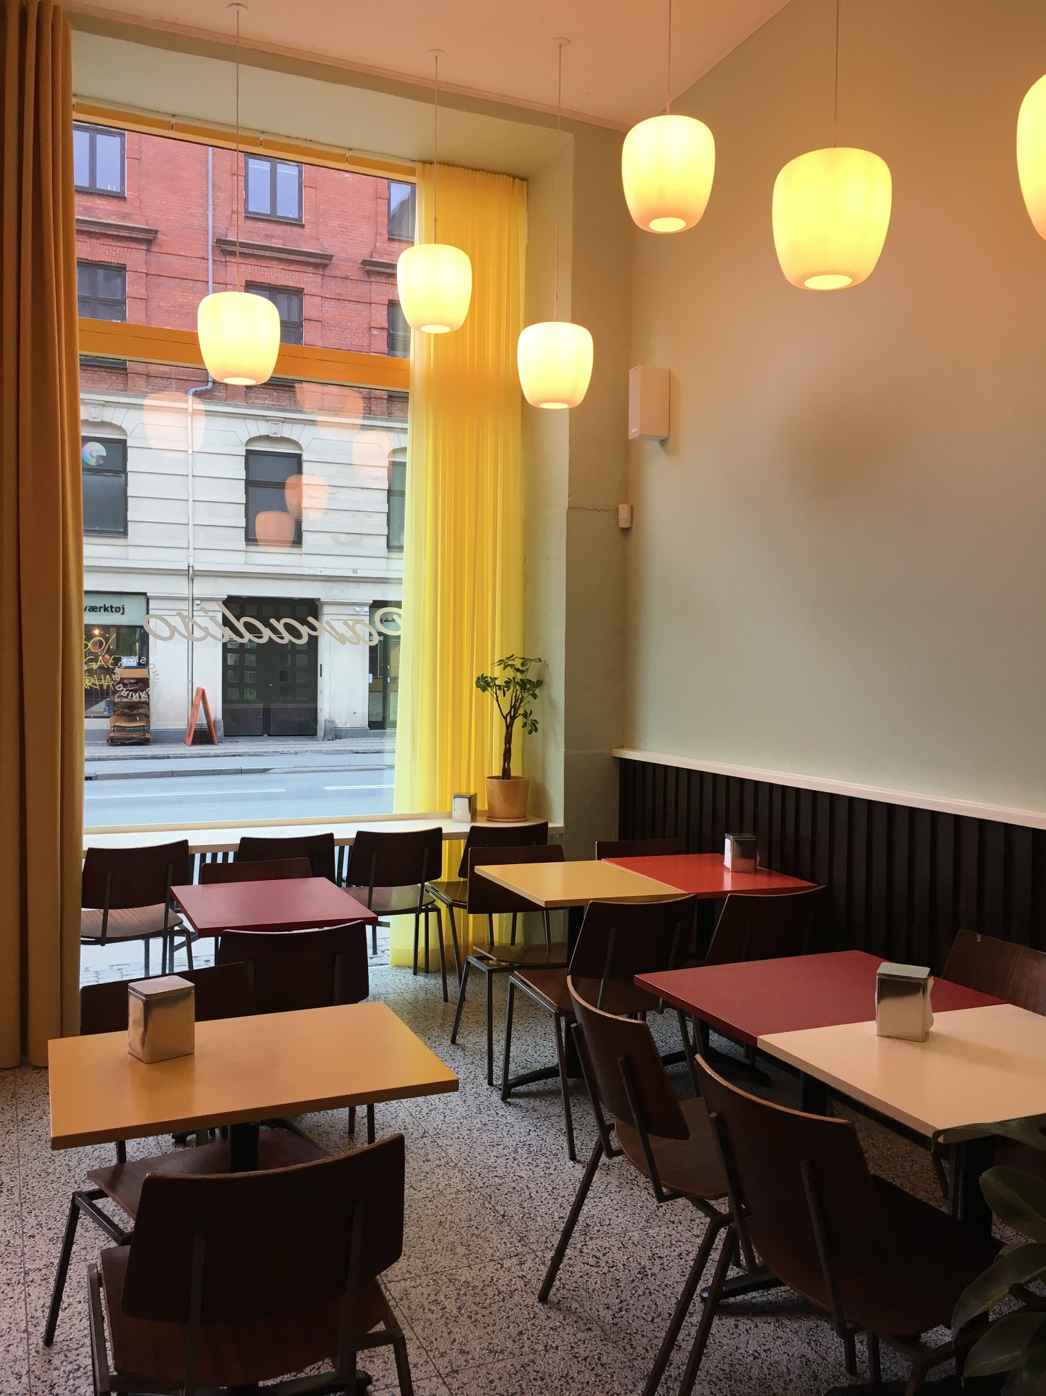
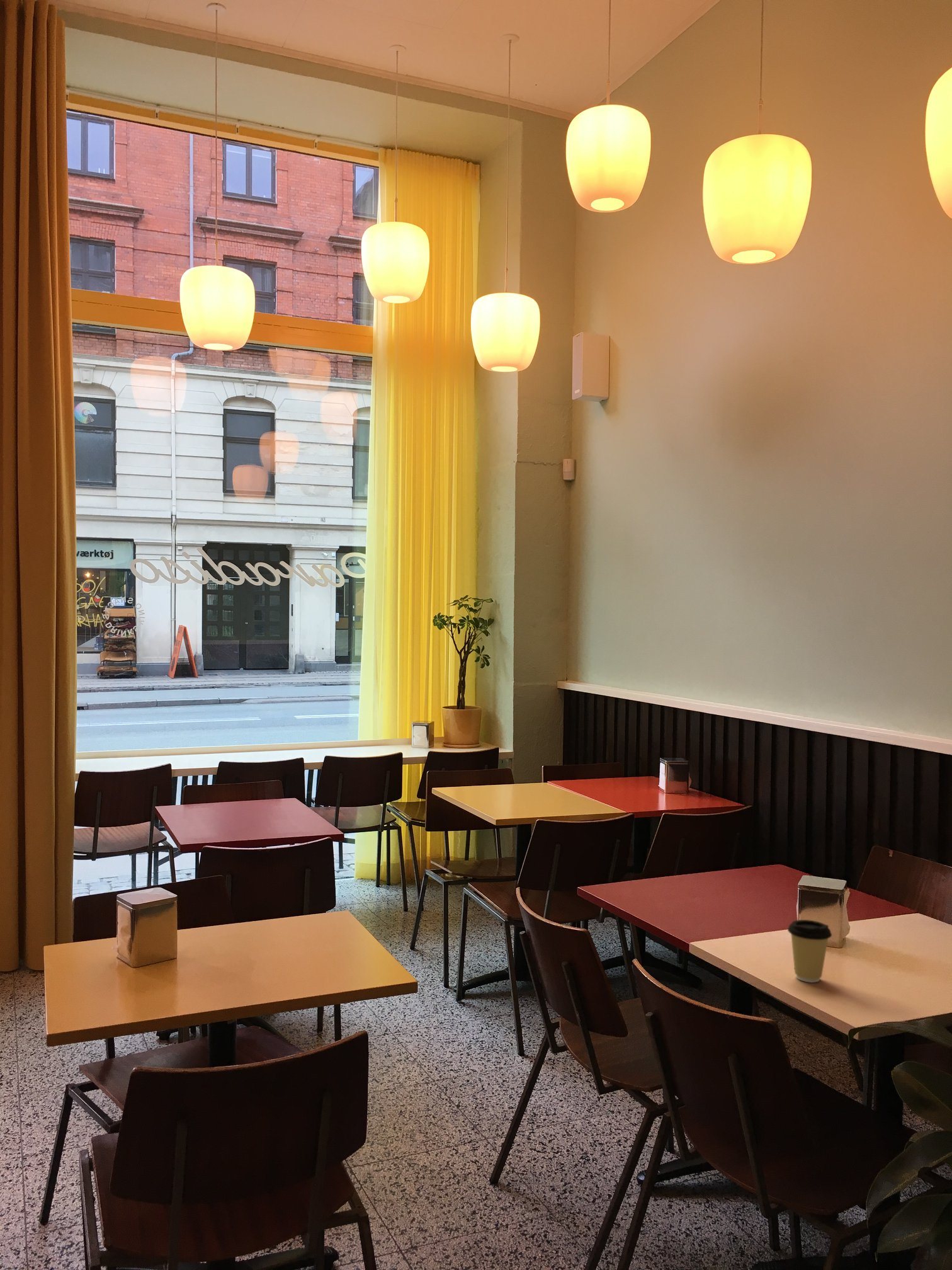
+ coffee cup (808, 950)
